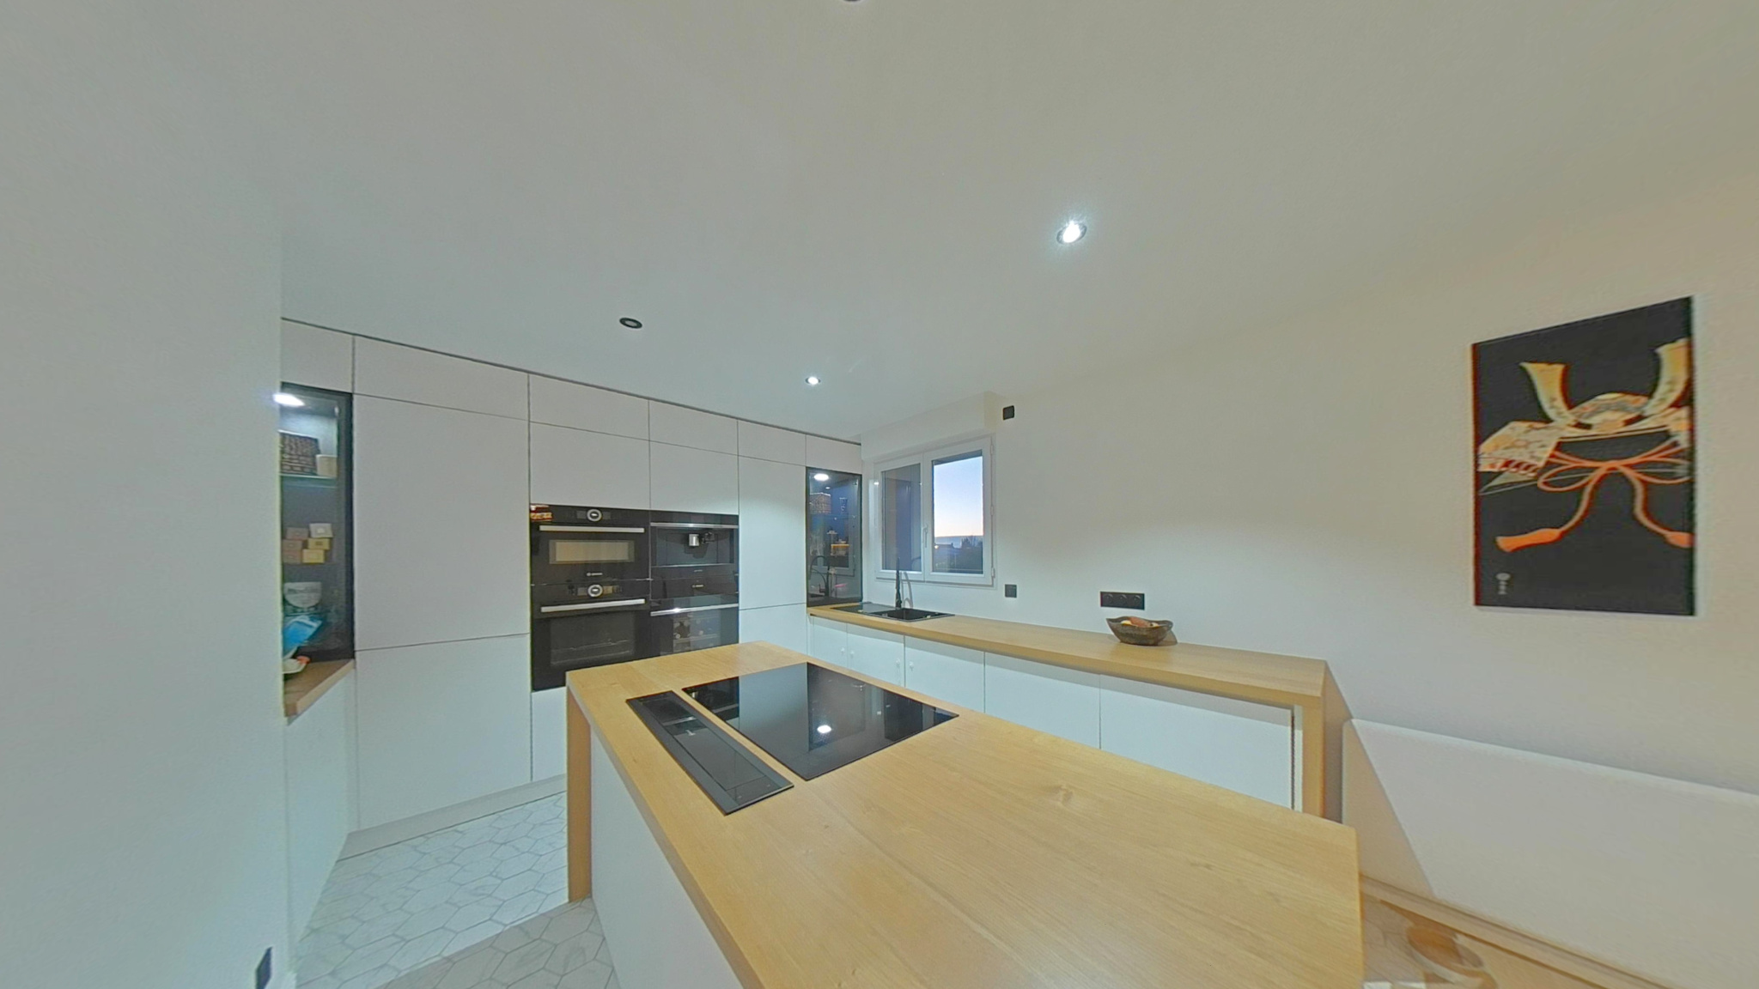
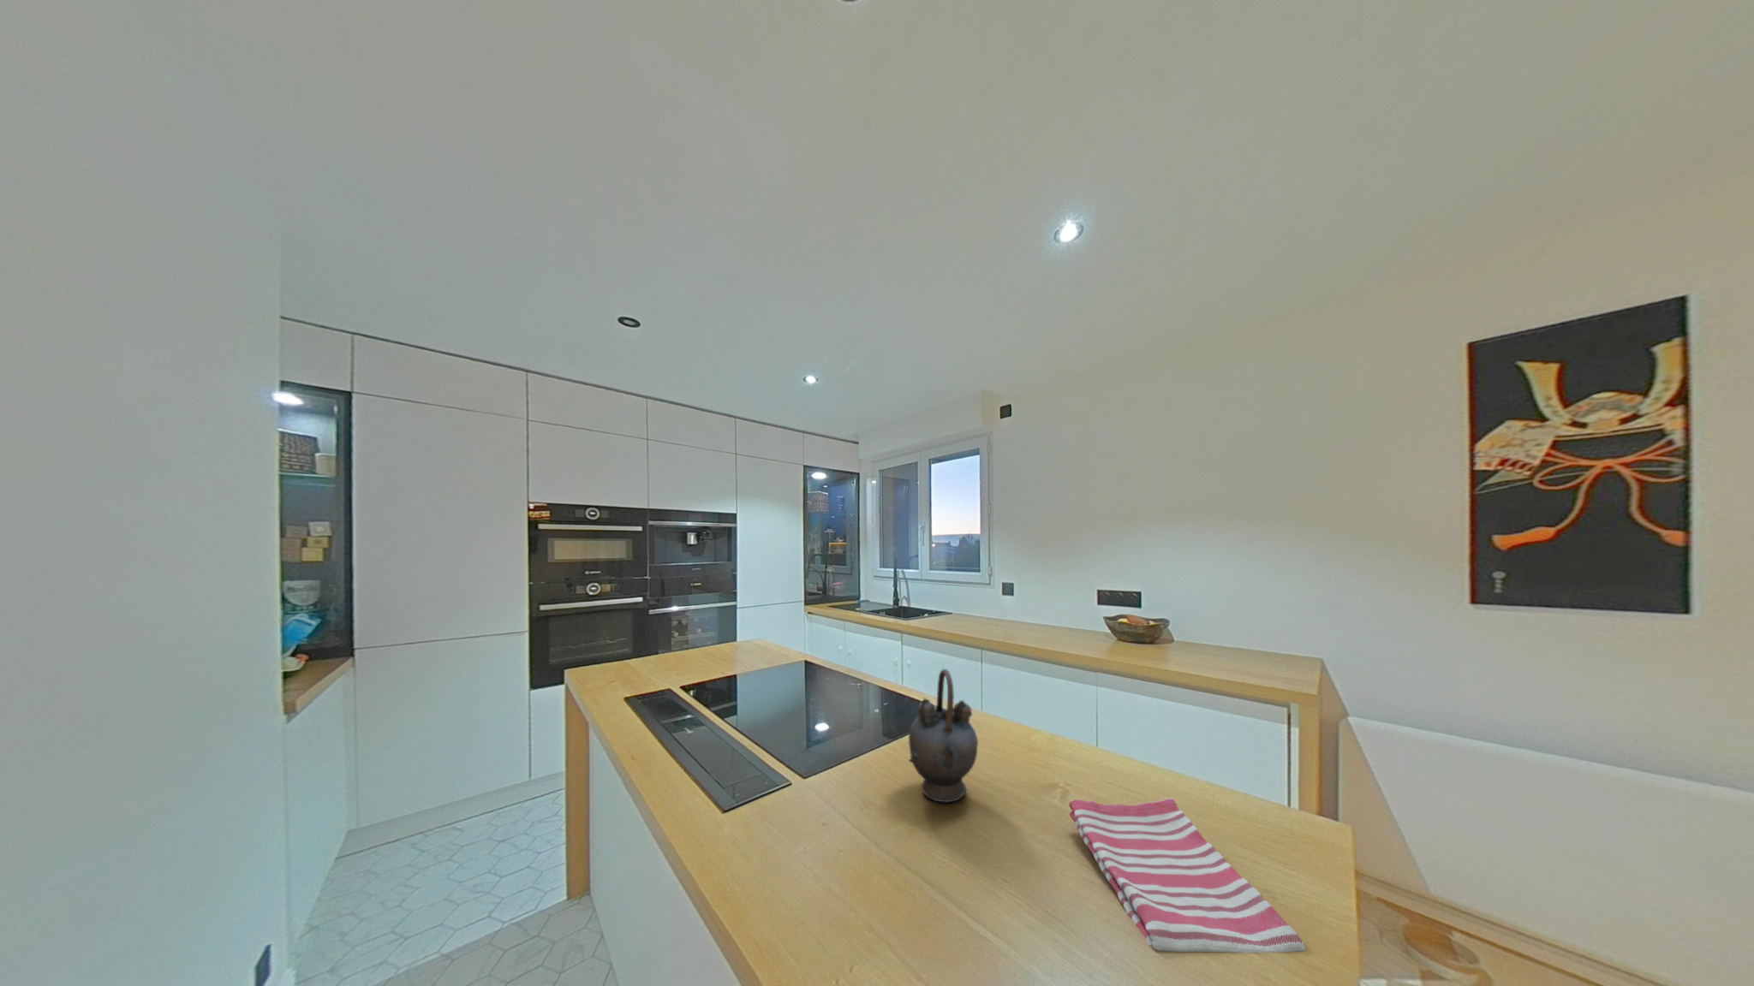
+ dish towel (1165, 863)
+ teapot (943, 733)
